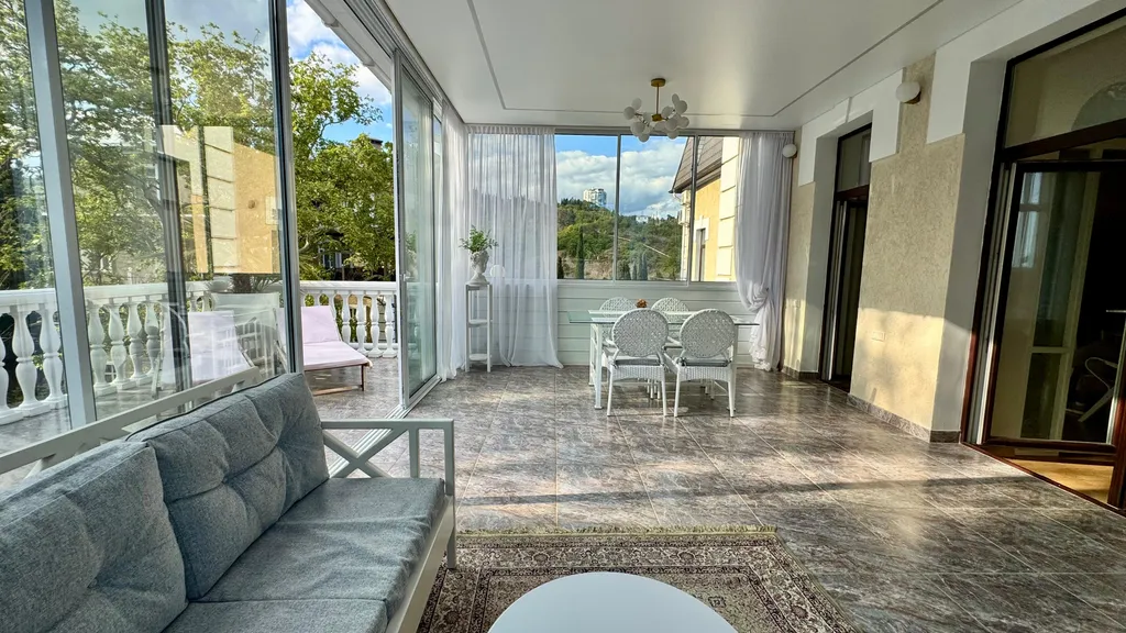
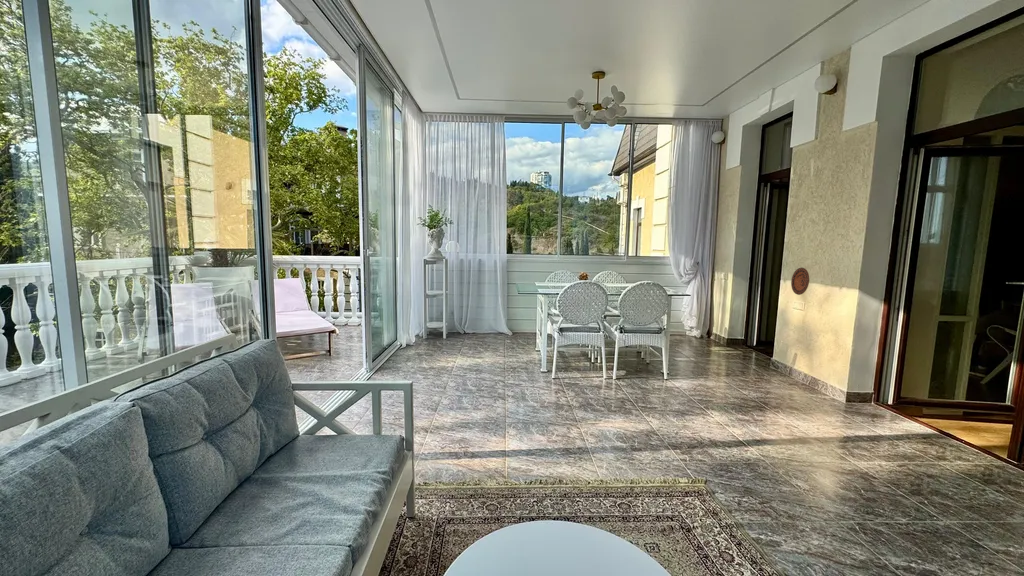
+ decorative plate (800, 281)
